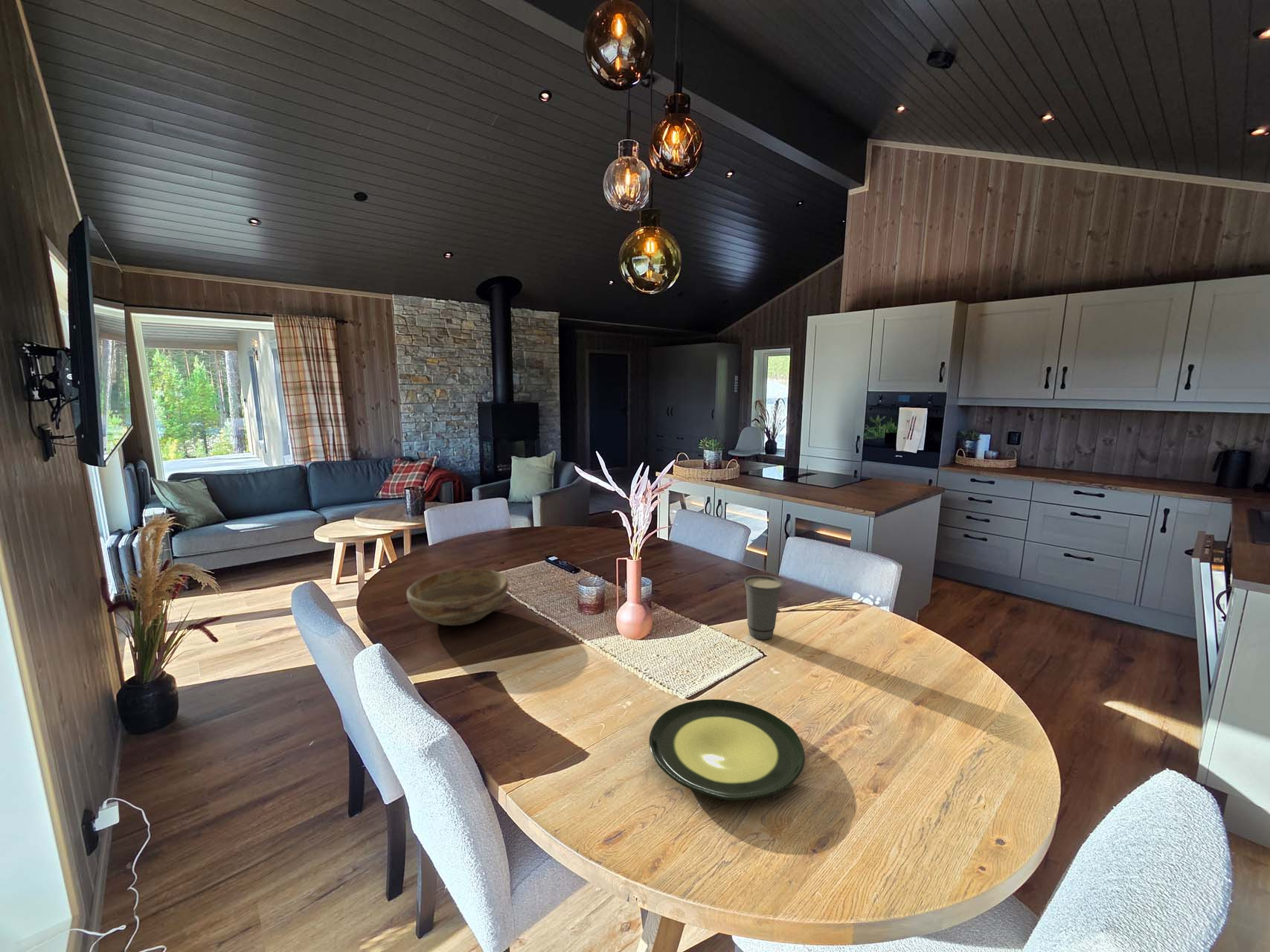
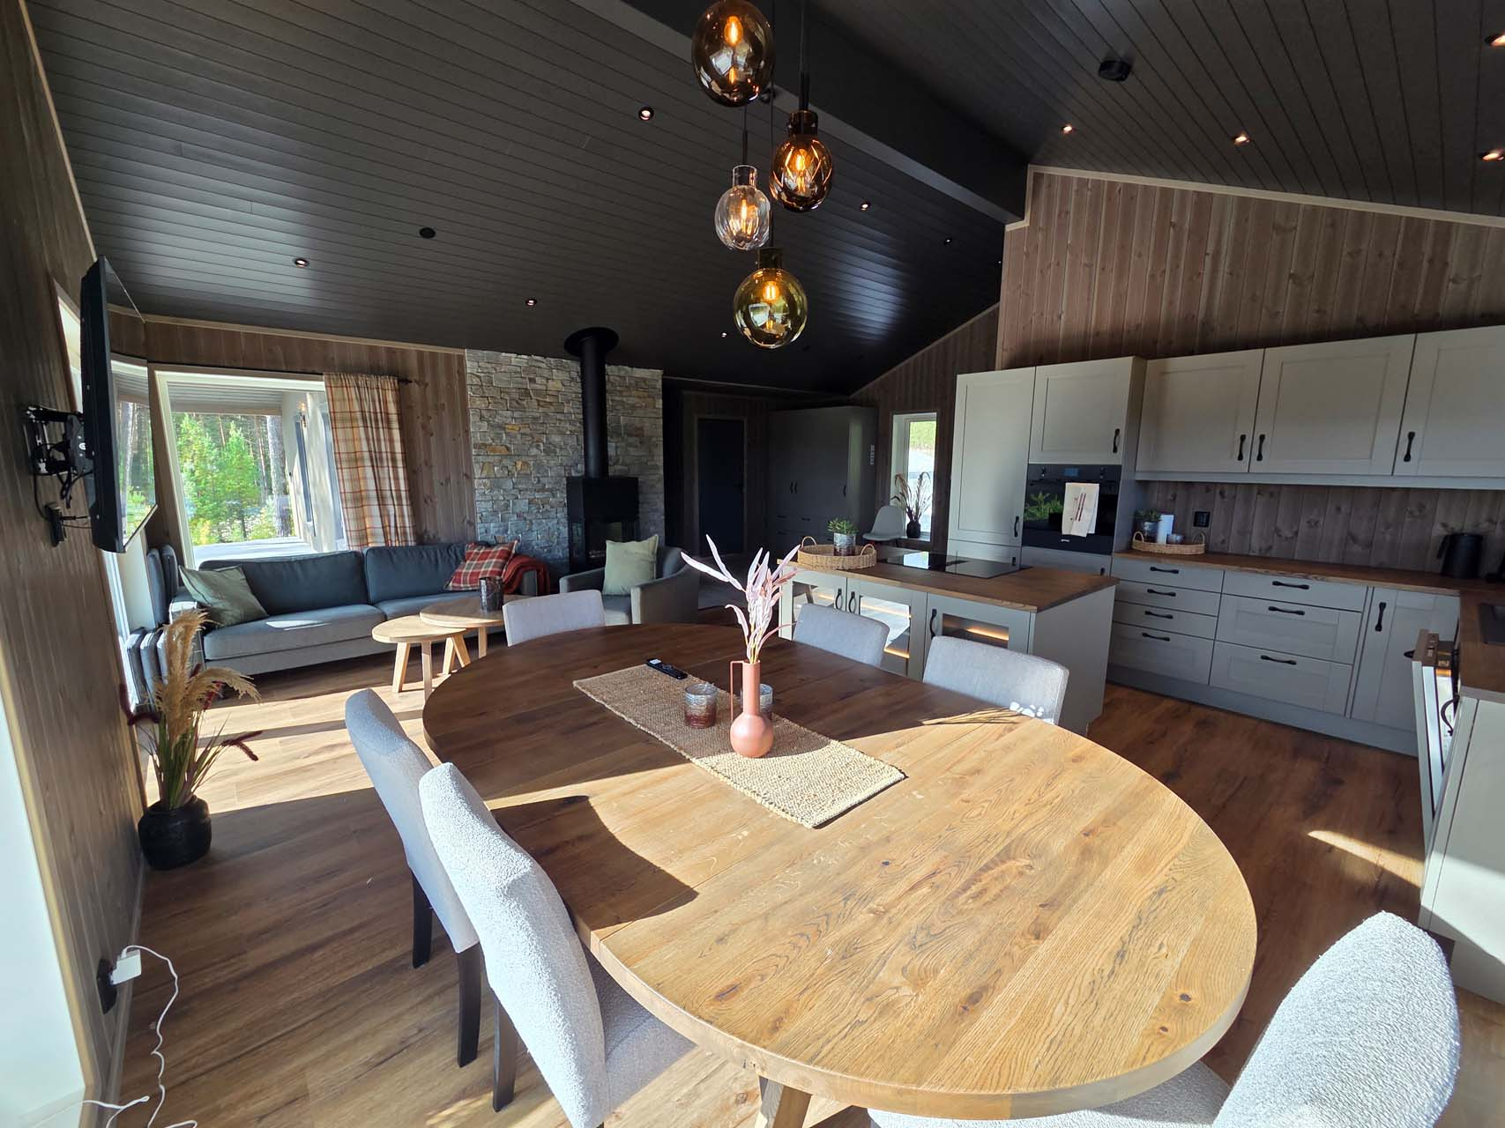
- plate (725, 747)
- bowl (459, 599)
- cup (762, 608)
